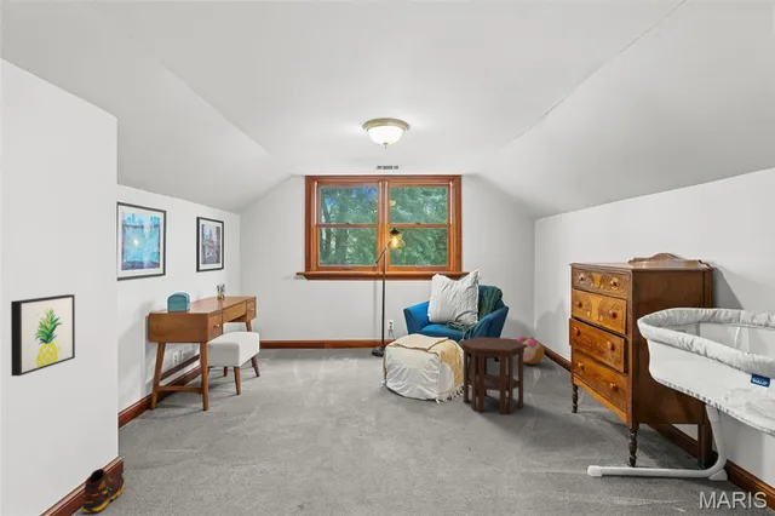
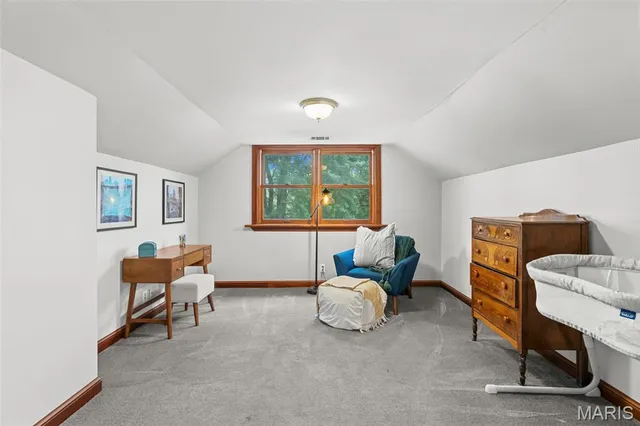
- shoe (104, 482)
- plush toy (529, 350)
- side table (493, 374)
- wall art (45, 332)
